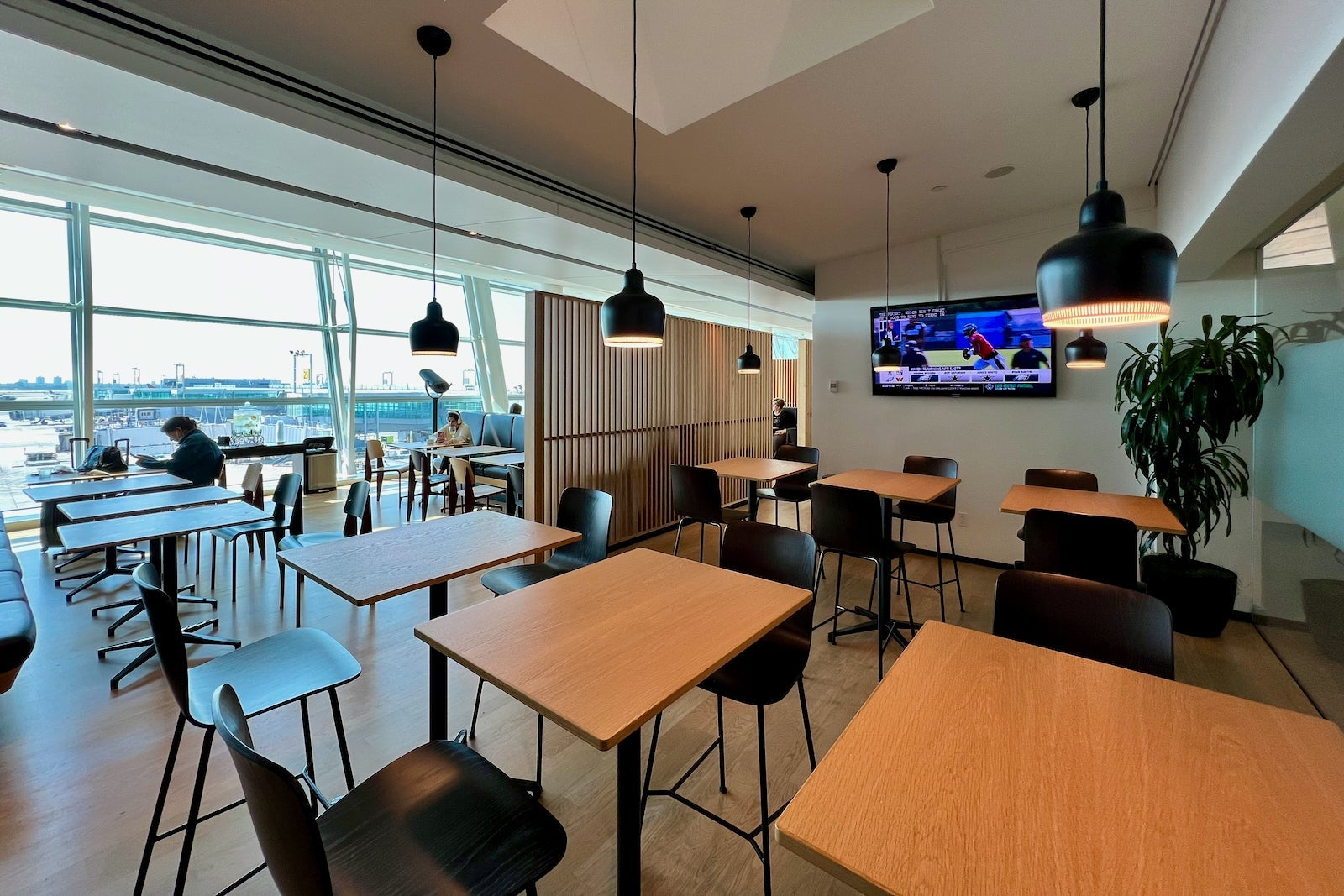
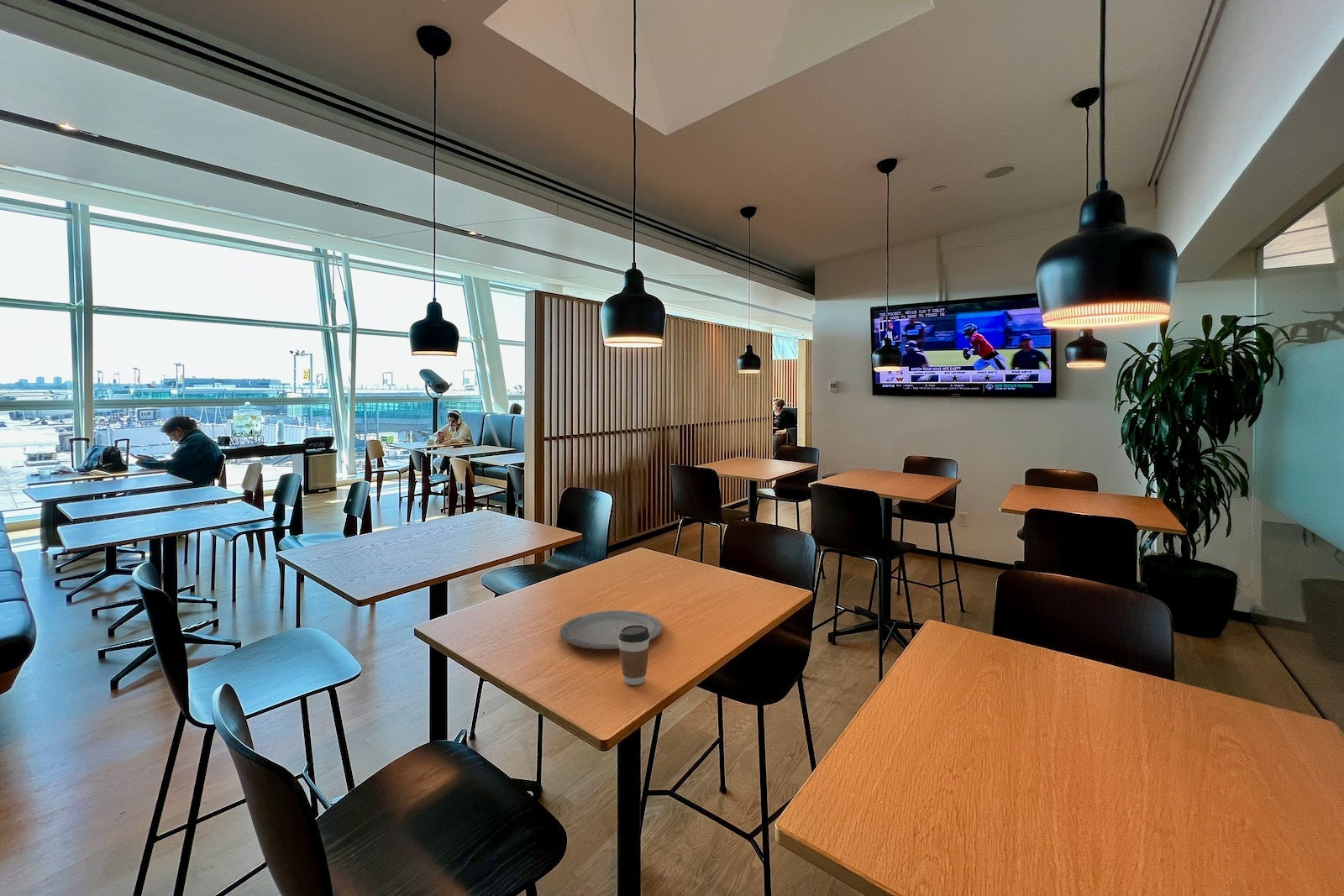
+ coffee cup (634, 654)
+ plate (612, 630)
